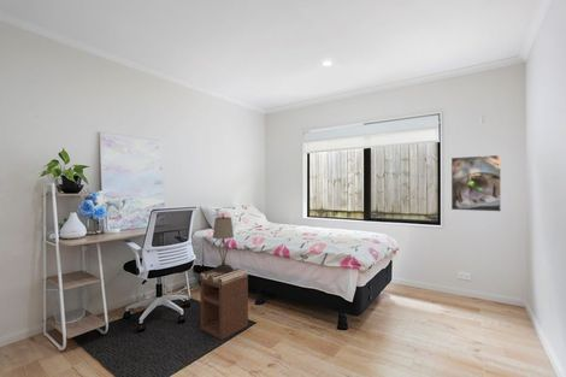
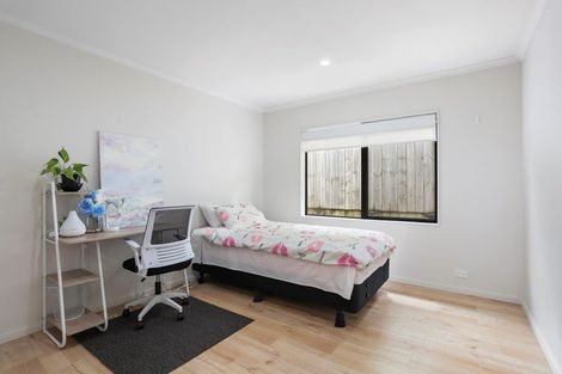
- nightstand (224, 299)
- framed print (474, 183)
- table lamp (223, 242)
